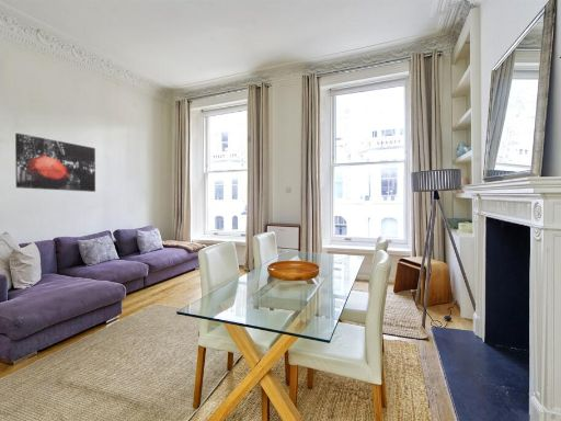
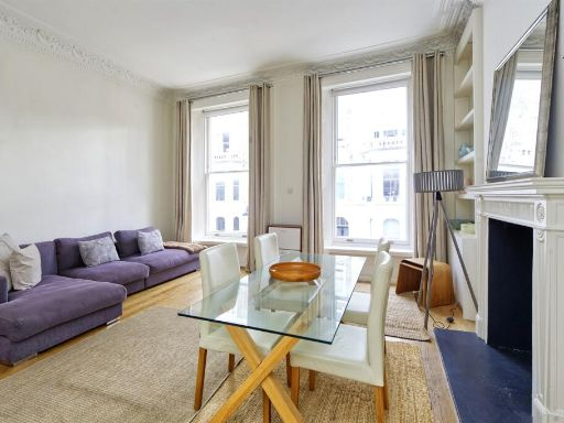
- wall art (59, 166)
